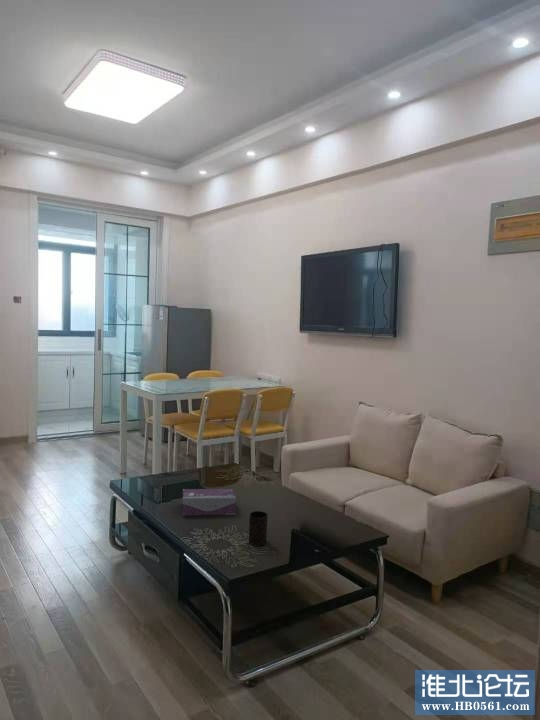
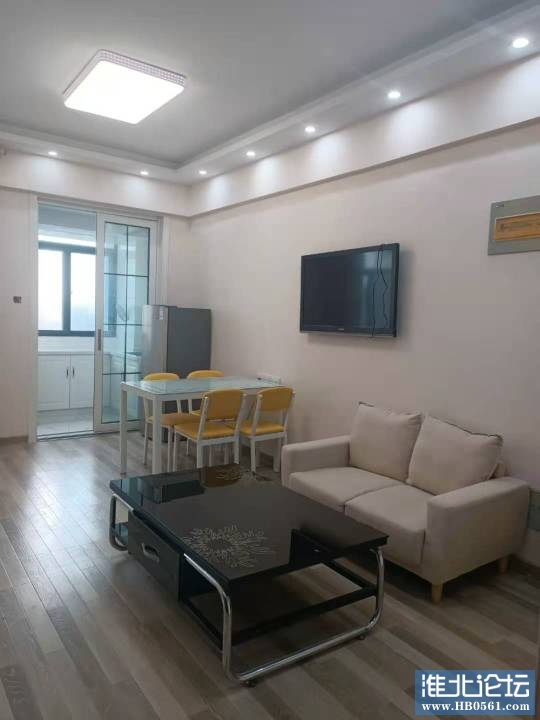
- cup (258, 527)
- tissue box (208, 500)
